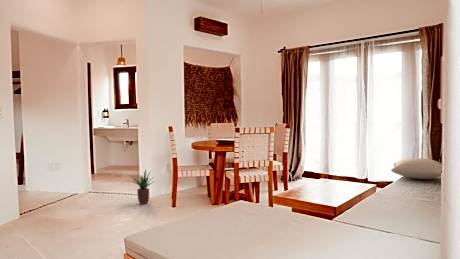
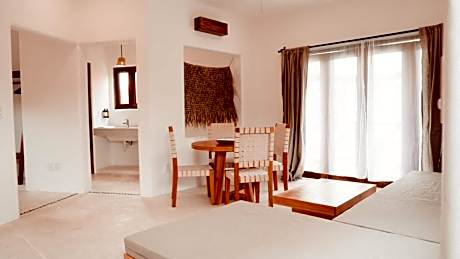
- potted plant (143, 186)
- pillow (418, 168)
